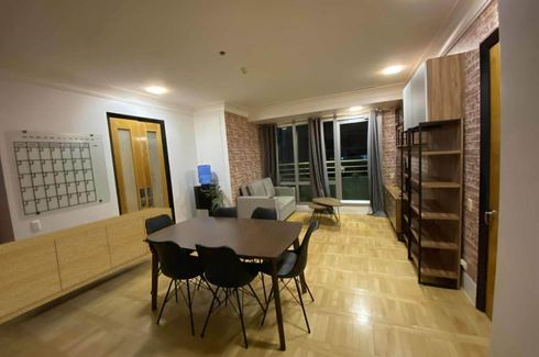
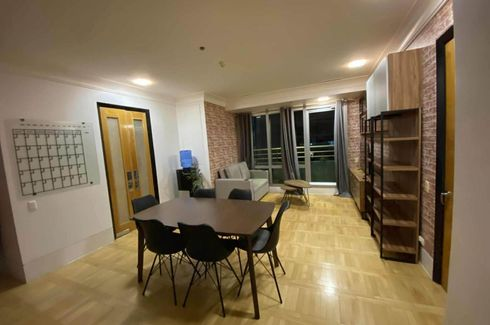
- sideboard (98, 255)
